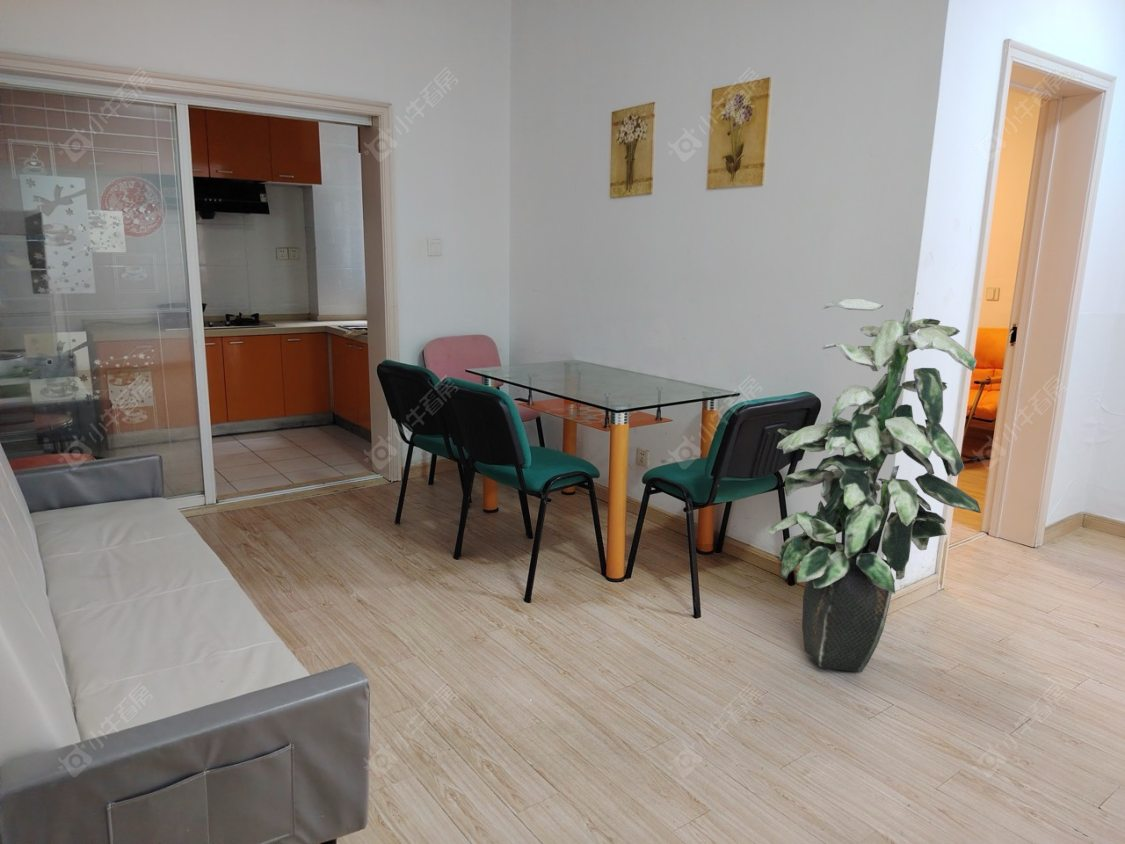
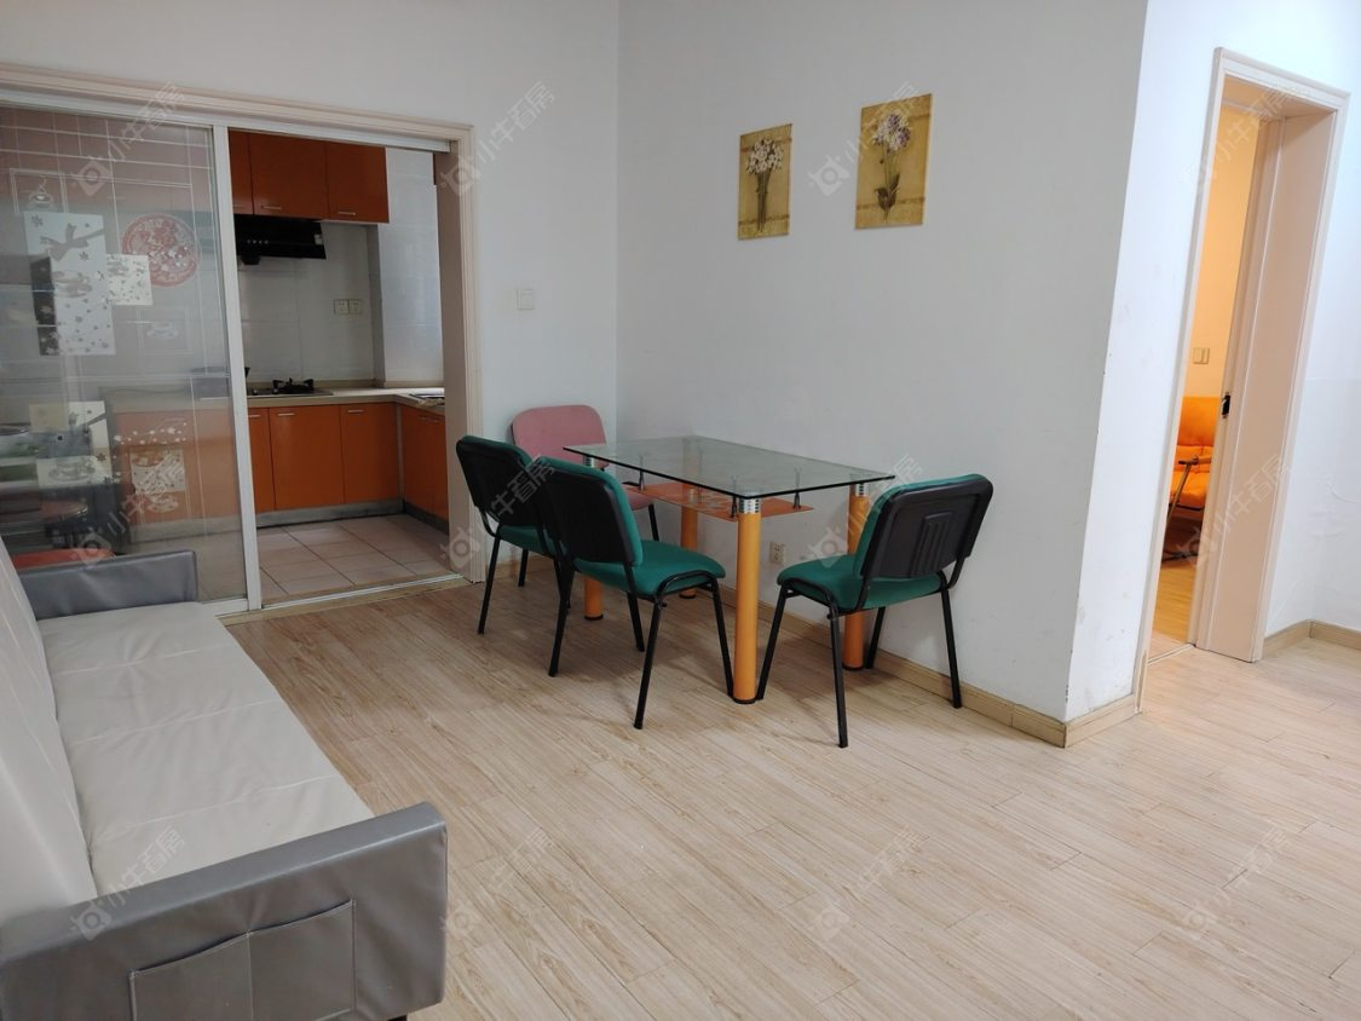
- indoor plant (860, 485)
